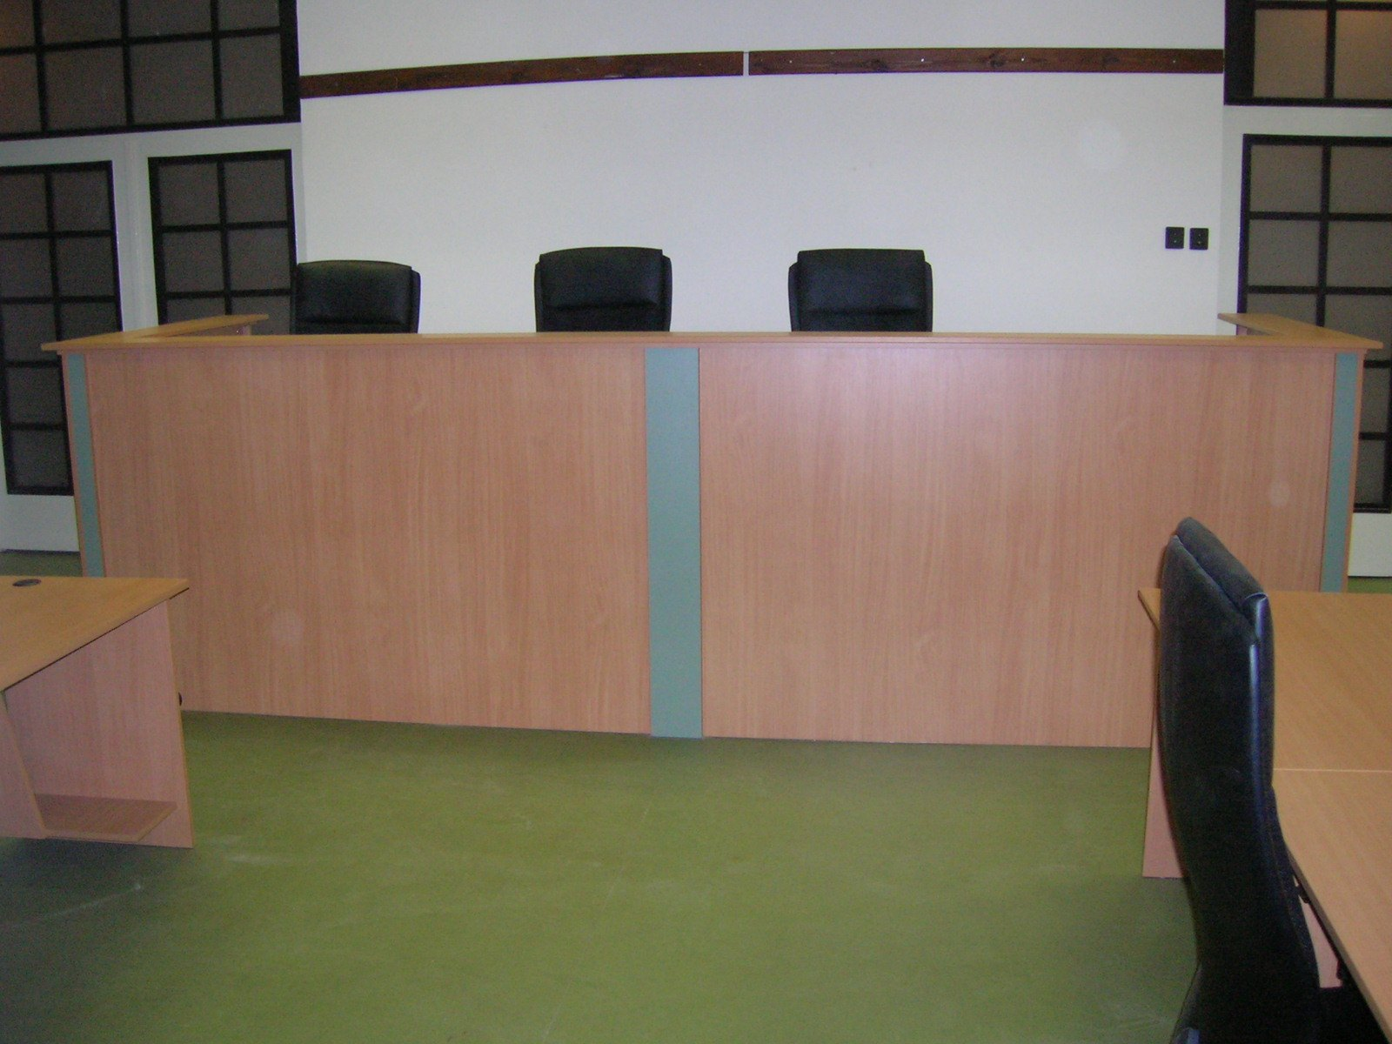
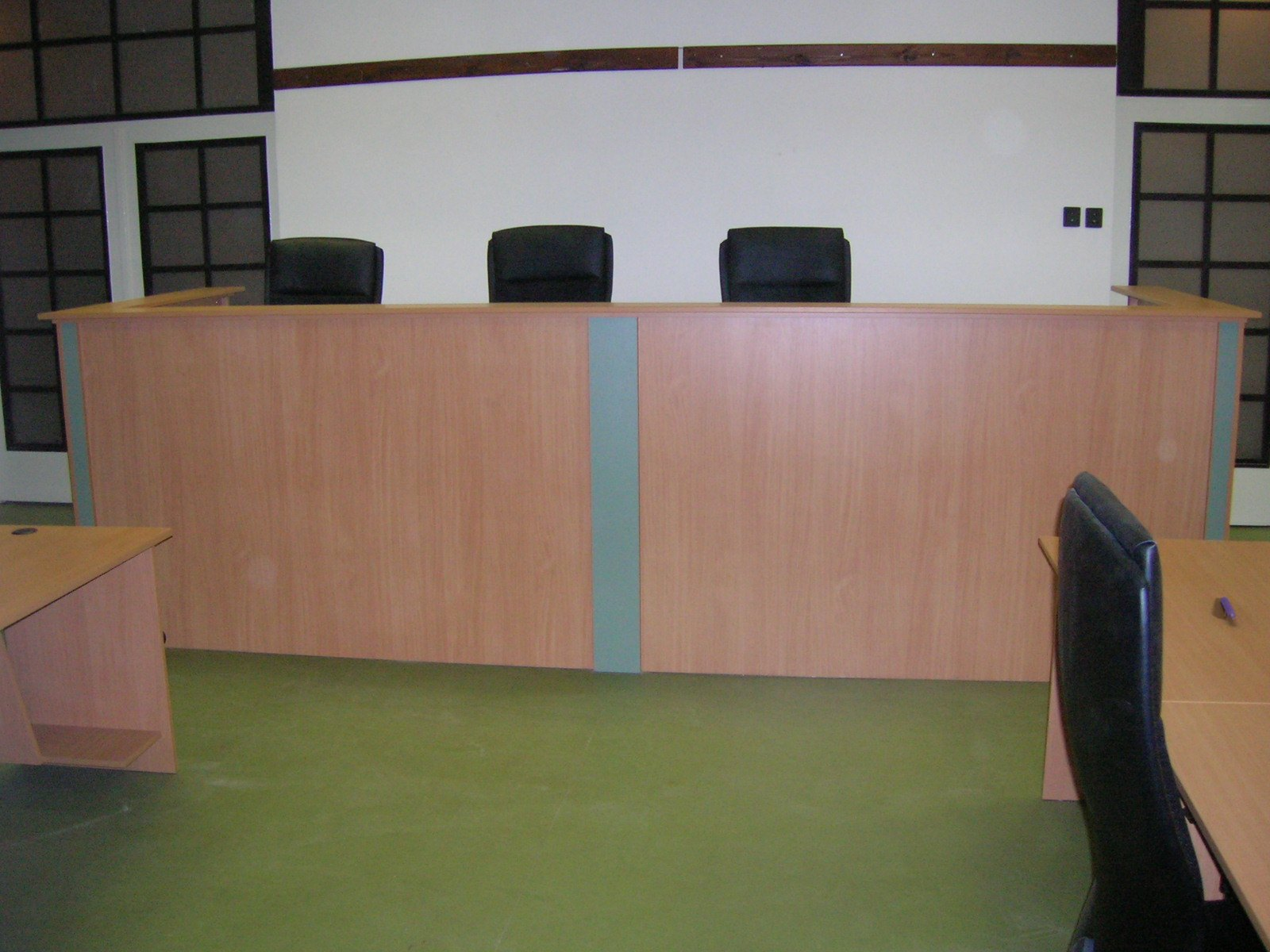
+ pen (1228, 606)
